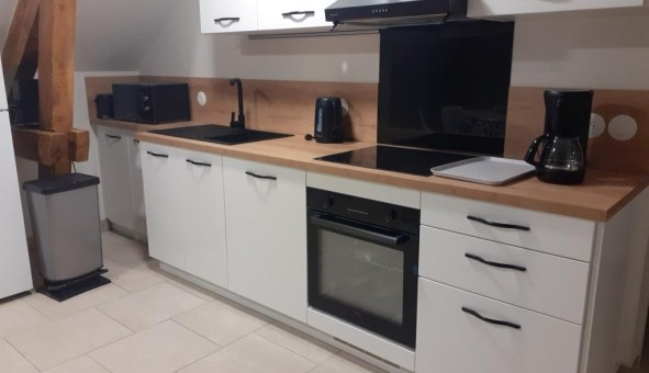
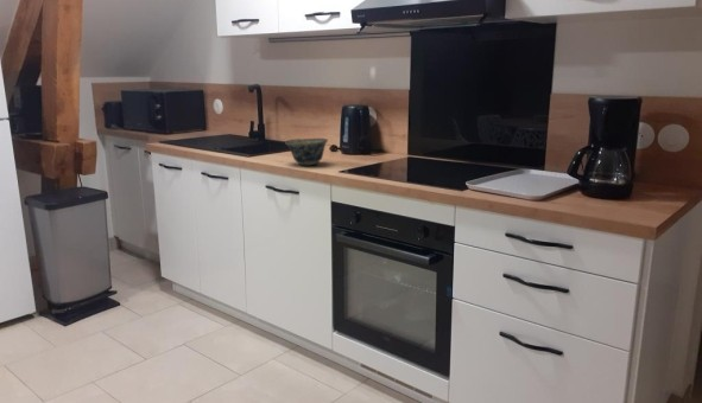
+ bowl (306, 152)
